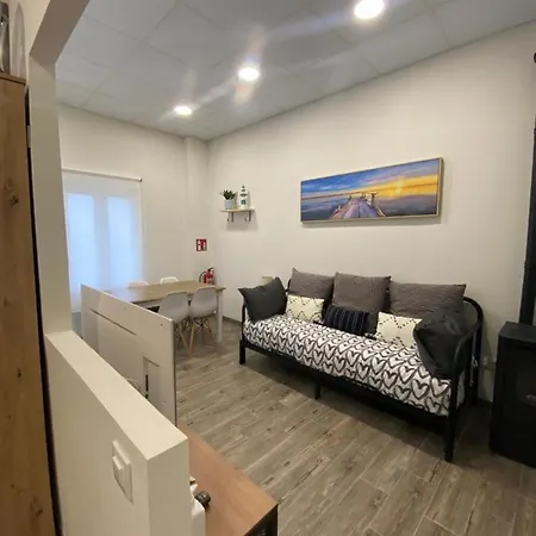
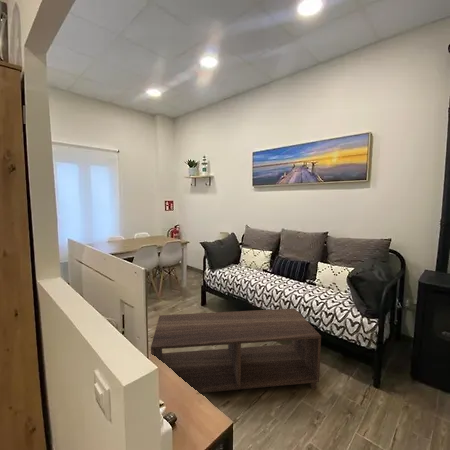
+ coffee table (233, 350)
